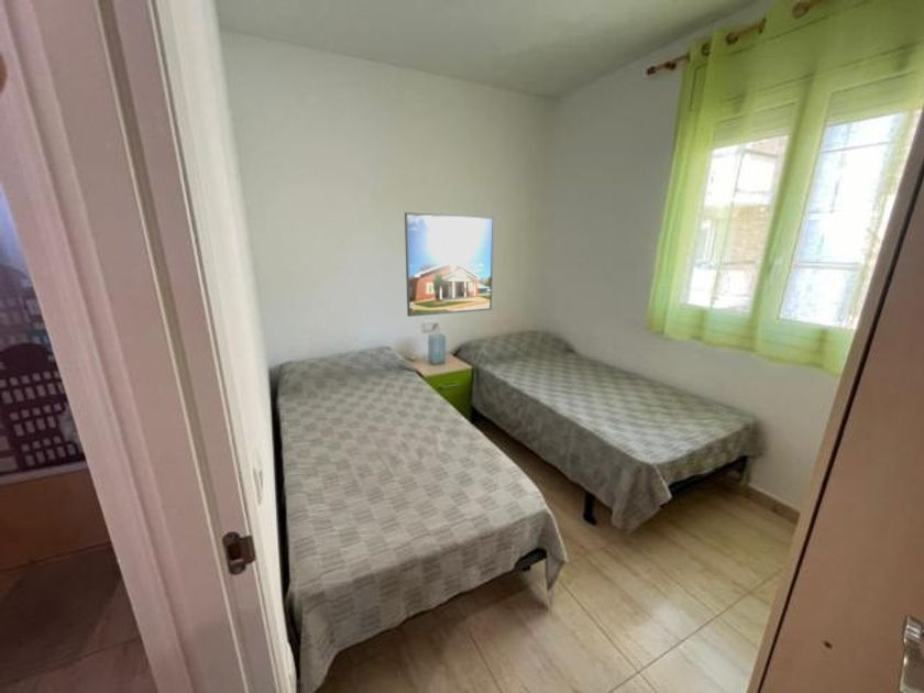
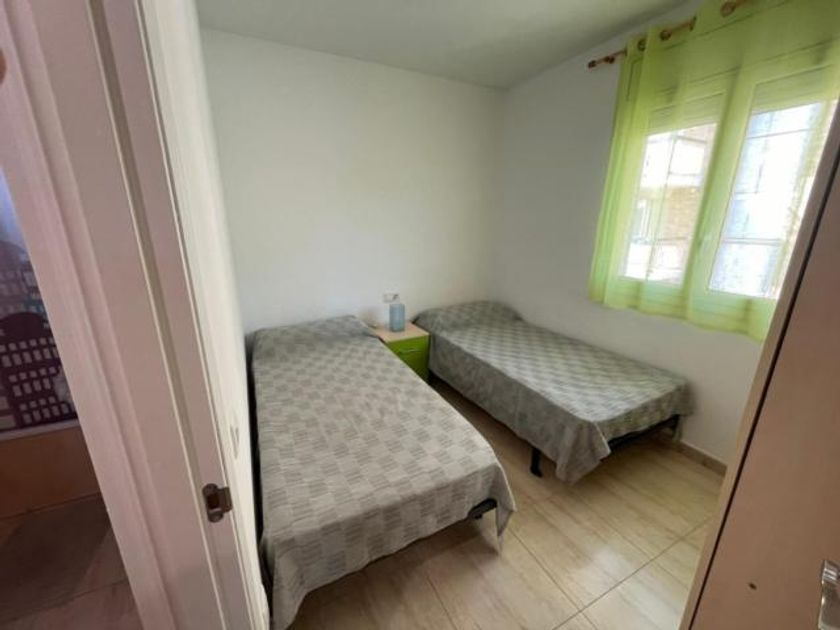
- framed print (451, 265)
